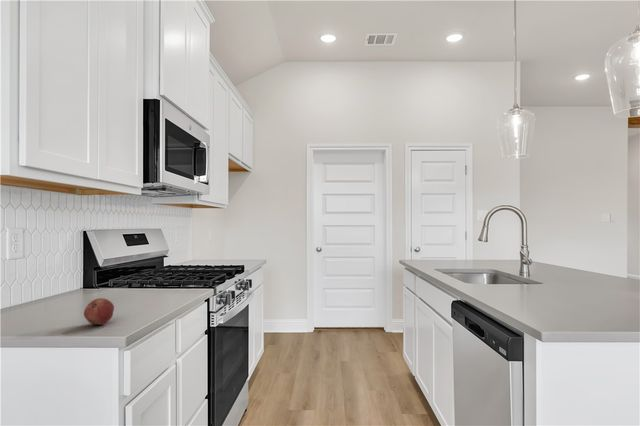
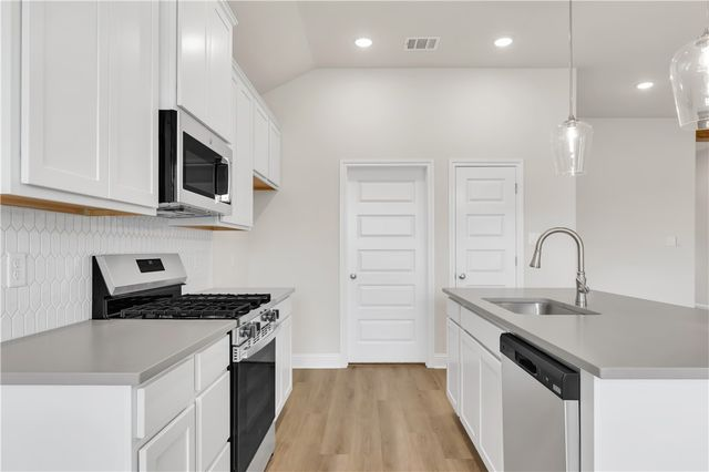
- fruit (99, 311)
